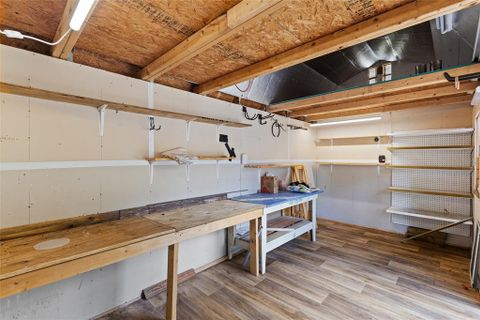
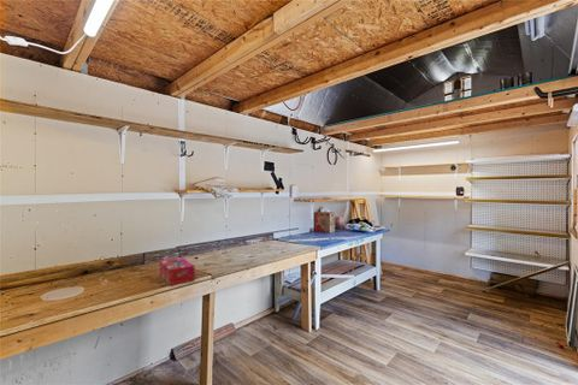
+ tissue box (176, 270)
